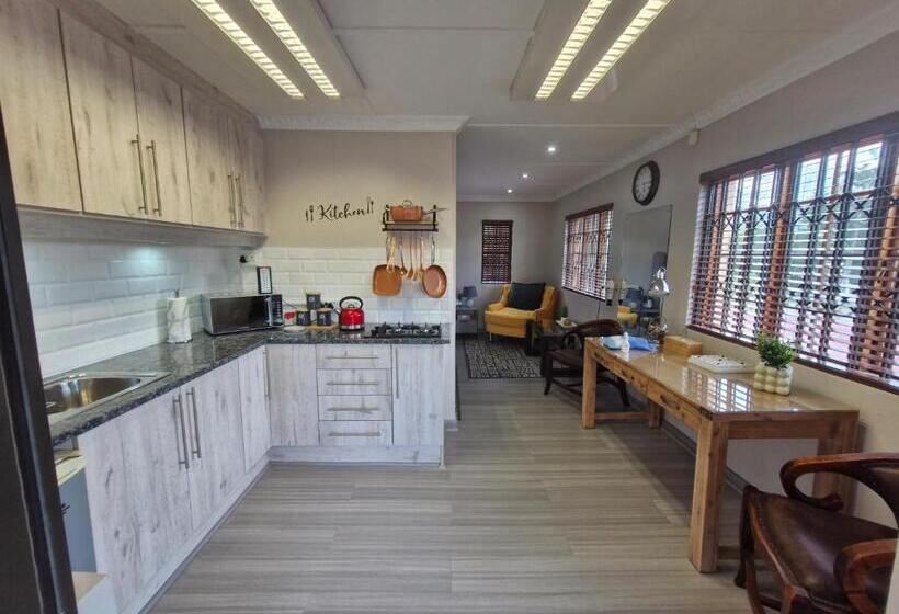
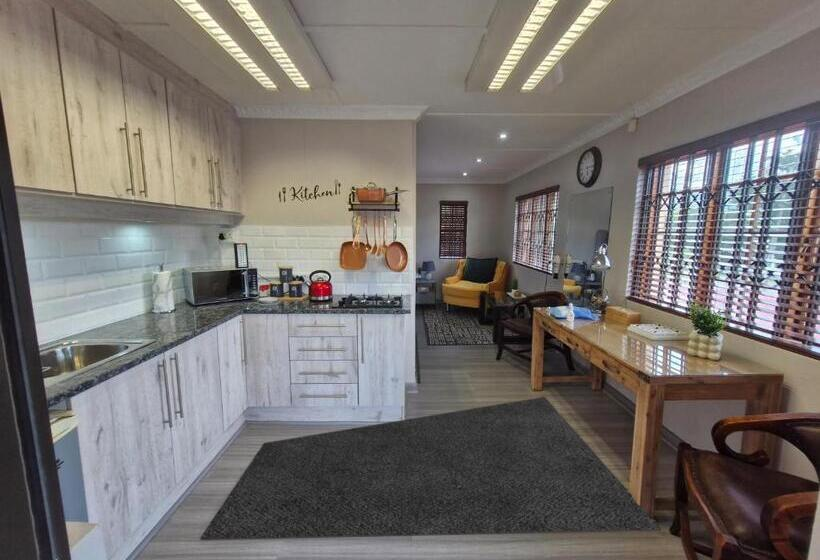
+ rug (423, 440)
